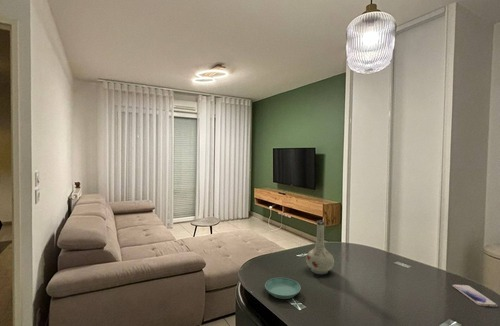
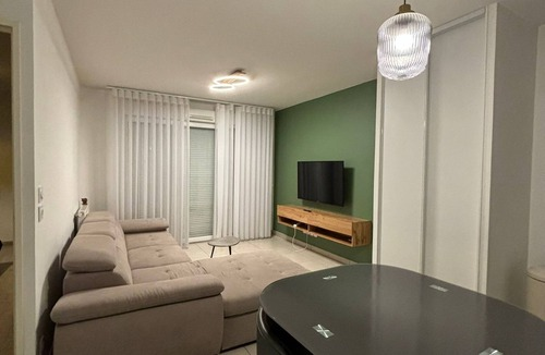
- vase (320, 246)
- saucer (282, 288)
- smartphone (473, 294)
